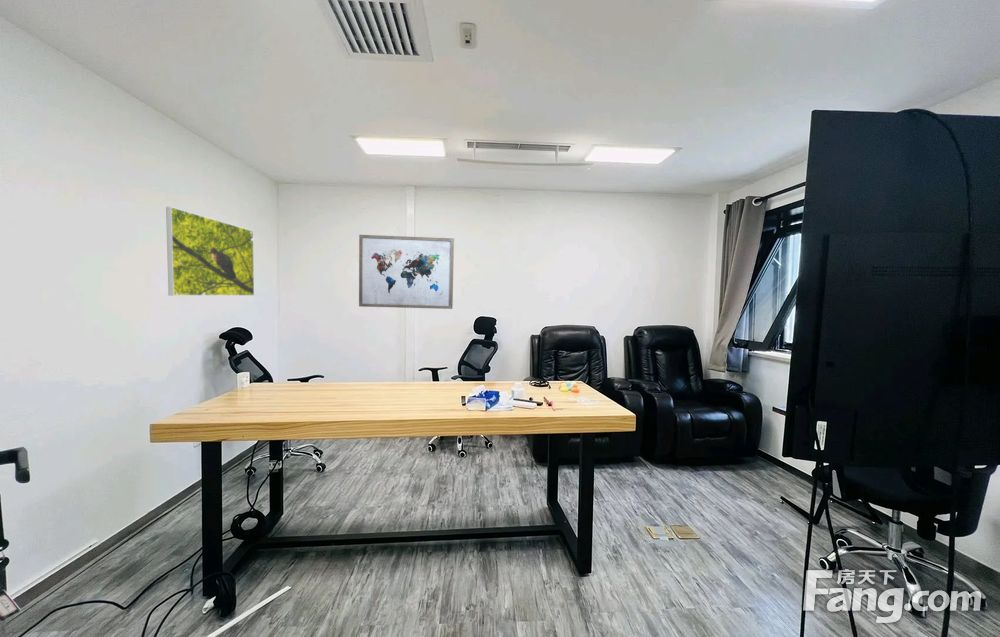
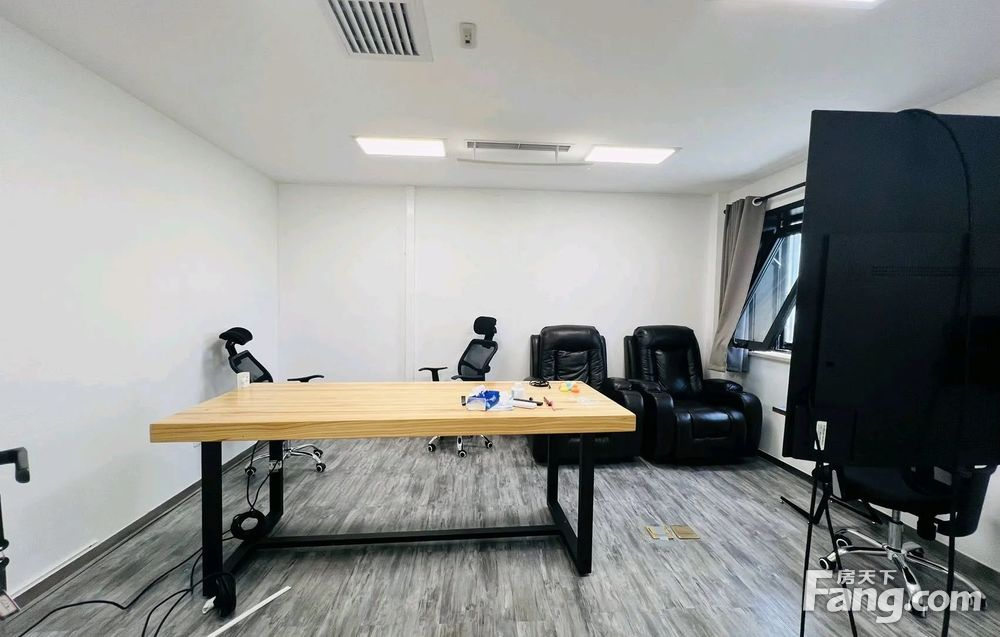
- wall art (406, 272)
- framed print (217, 258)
